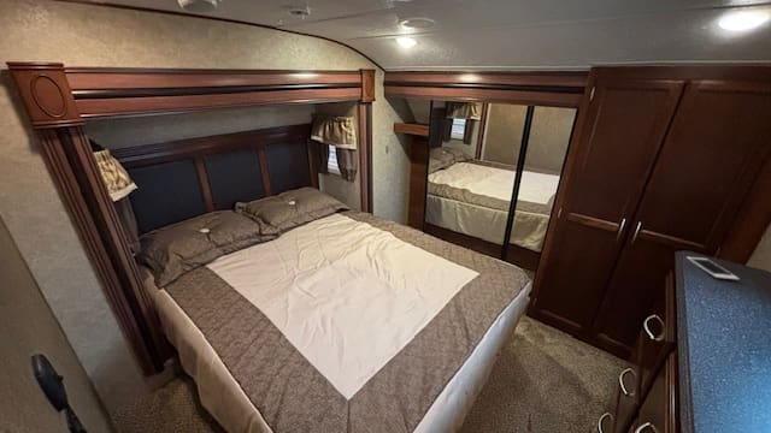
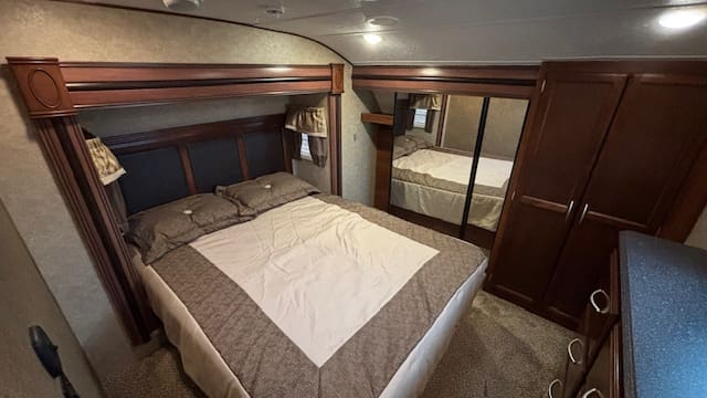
- cell phone (710, 267)
